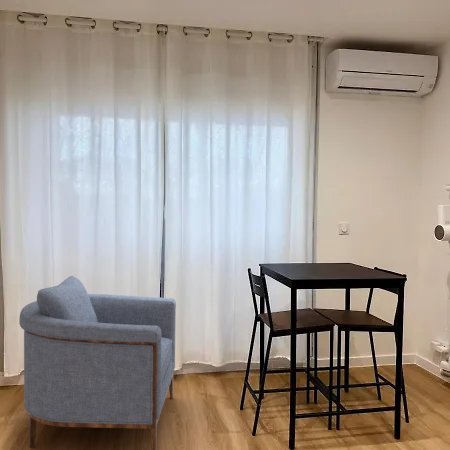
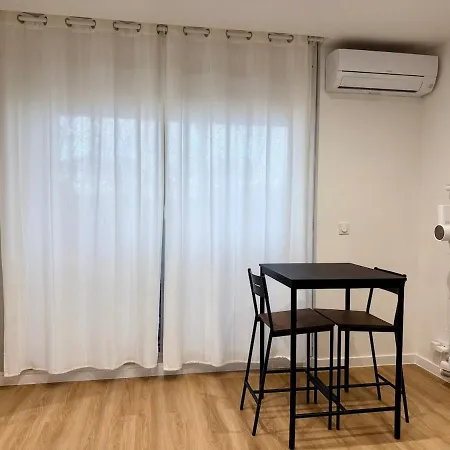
- armchair (97, 353)
